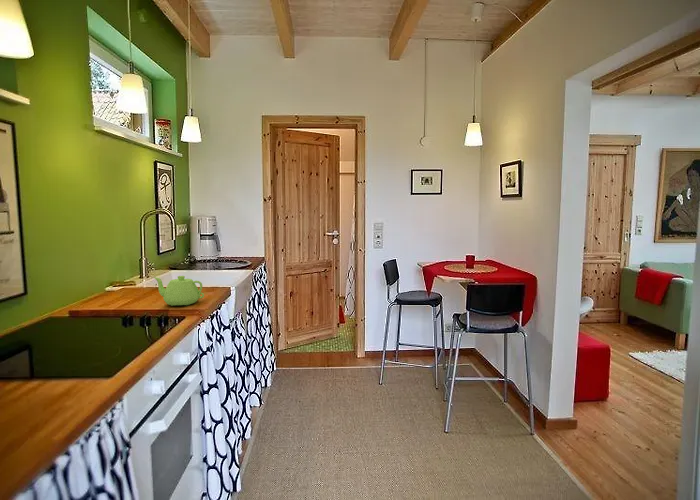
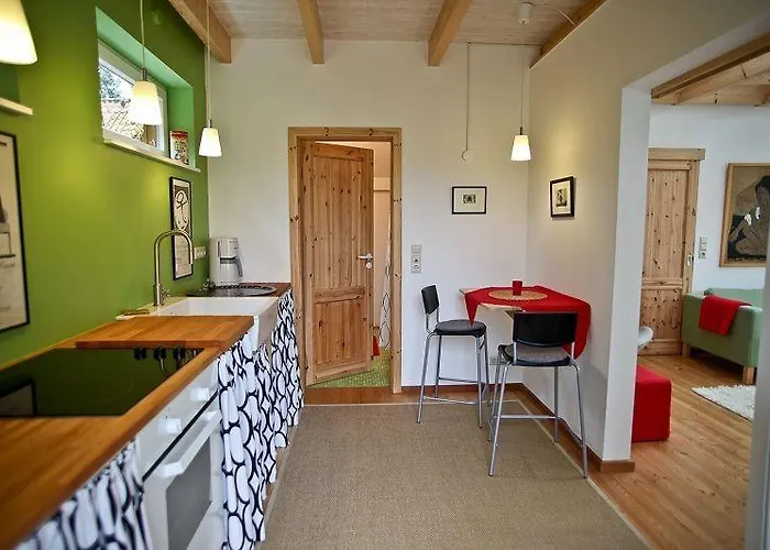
- teapot (179, 289)
